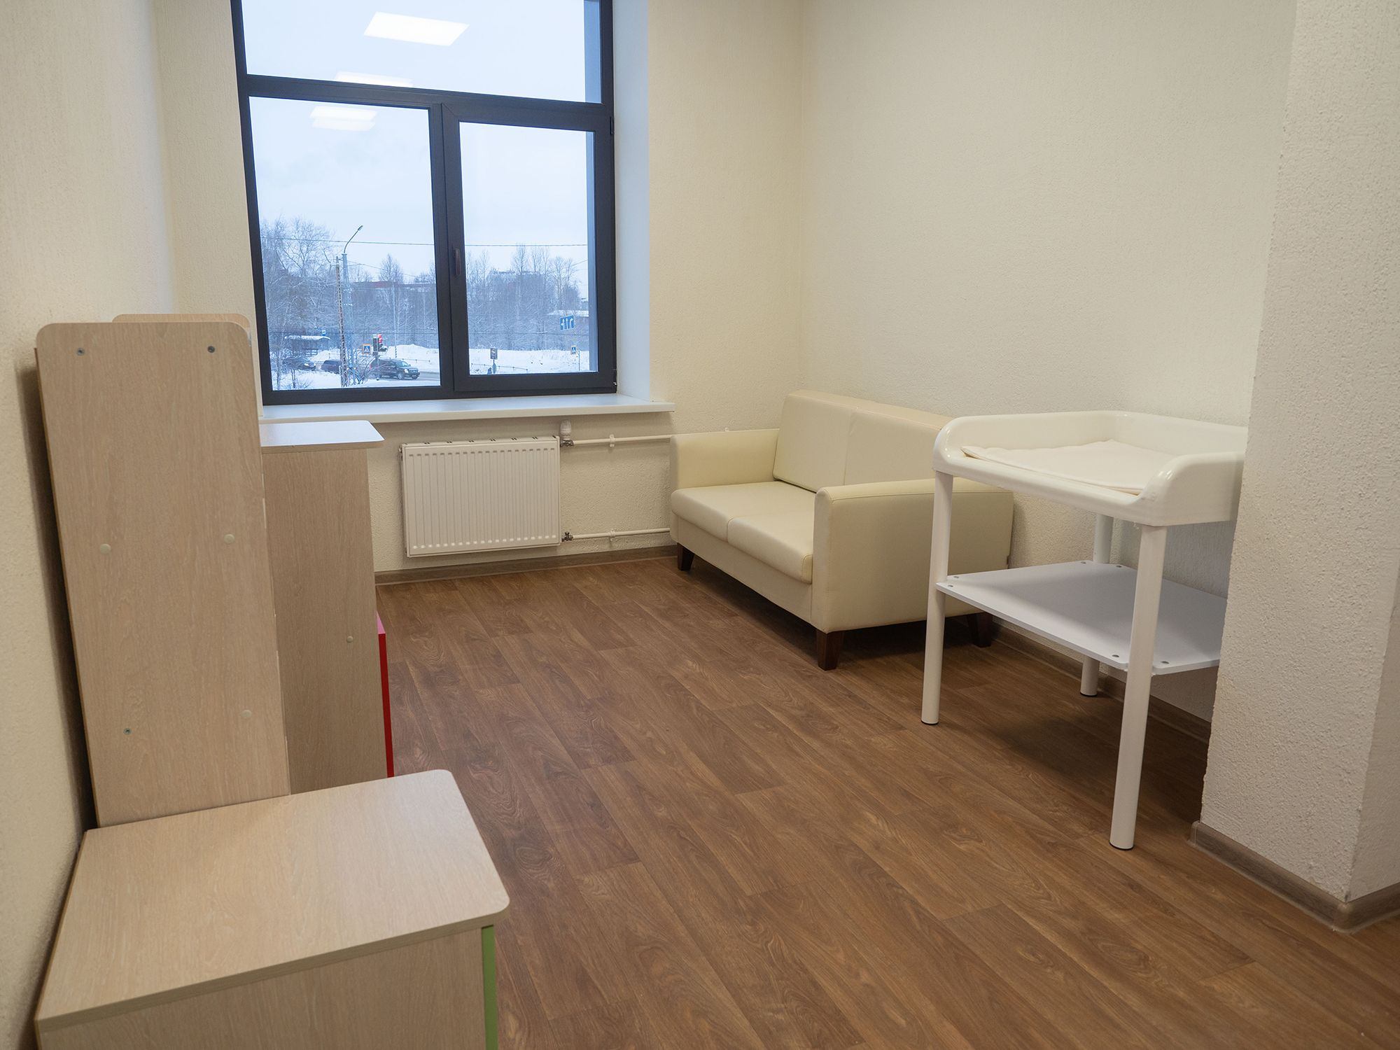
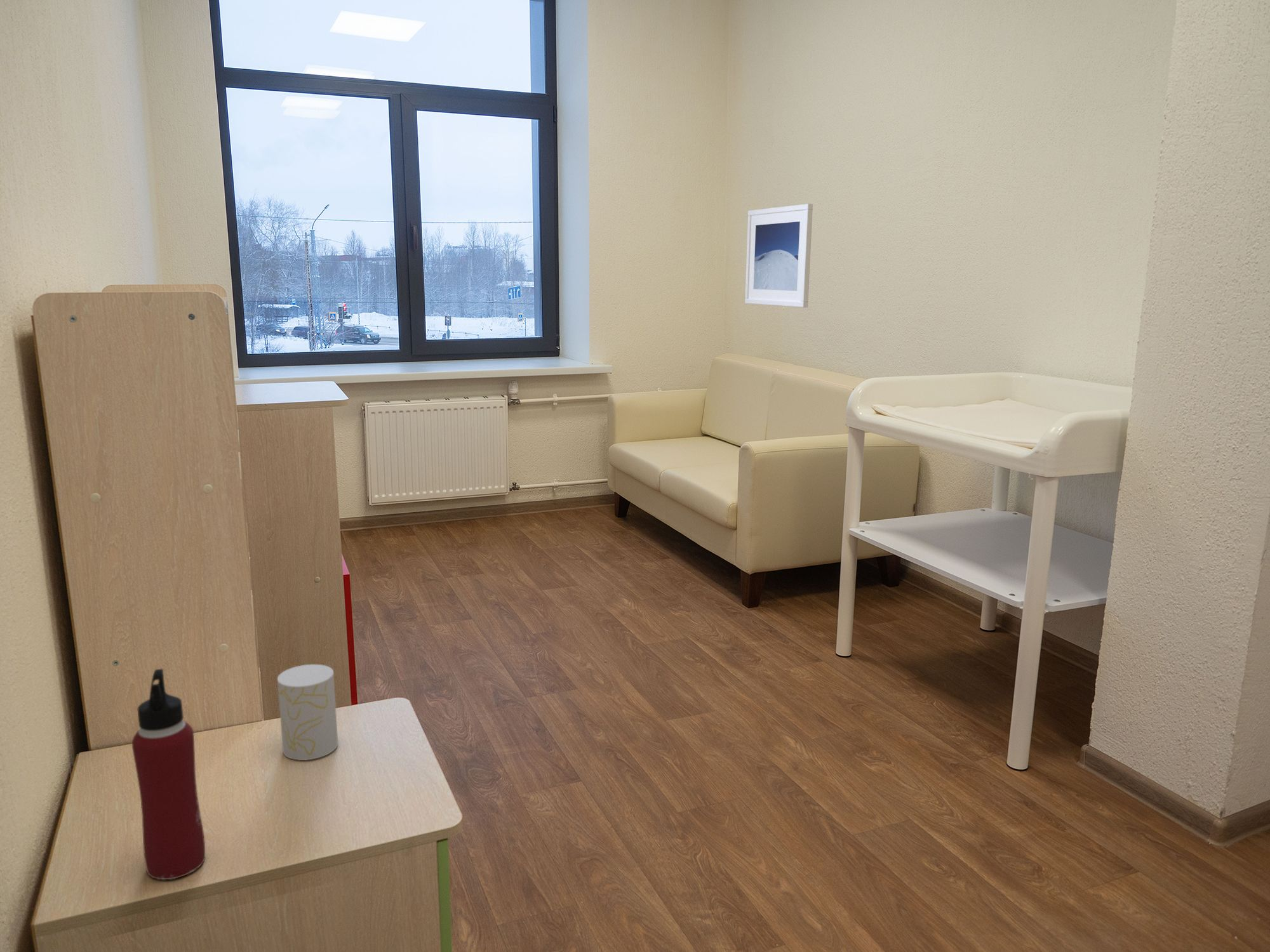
+ cup (308, 711)
+ water bottle (167, 772)
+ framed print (776, 256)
